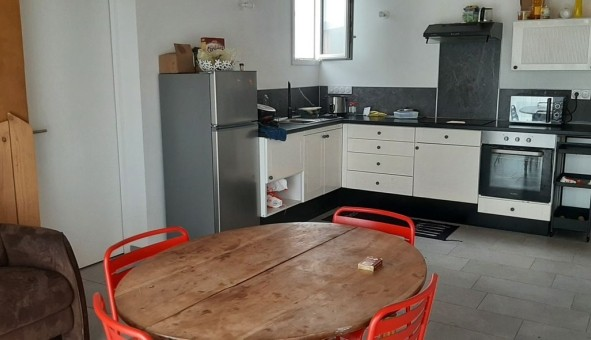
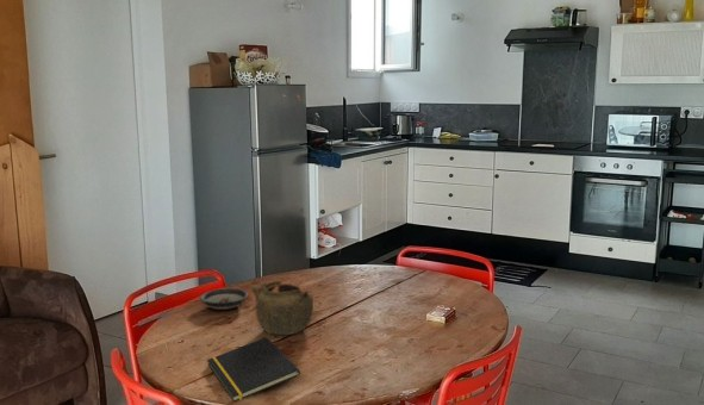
+ teapot (280, 306)
+ notepad (251, 367)
+ saucer (224, 300)
